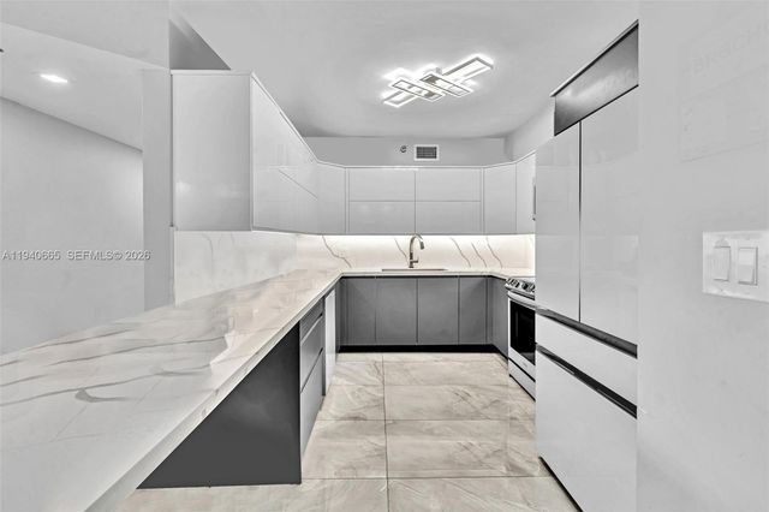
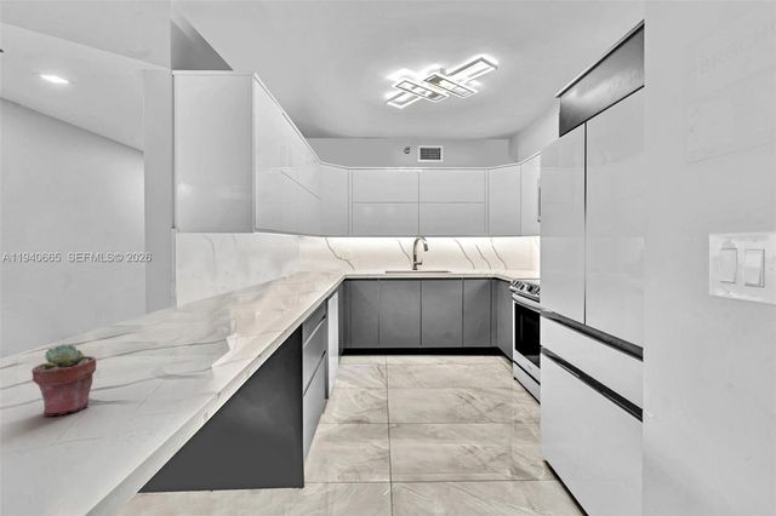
+ potted succulent (65, 375)
